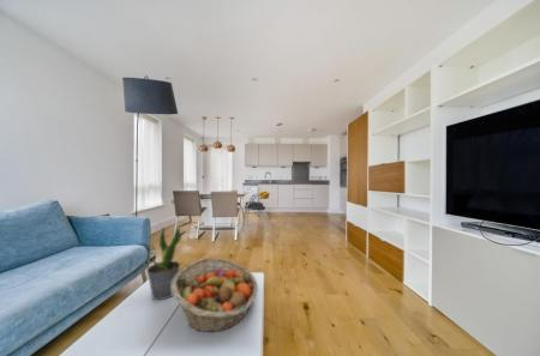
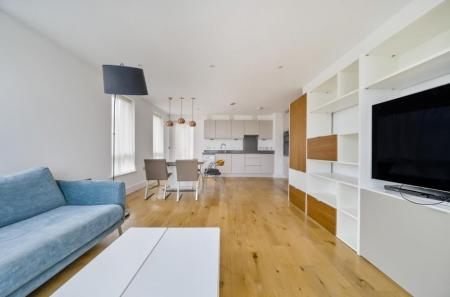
- potted plant (163, 260)
- fruit basket (217, 289)
